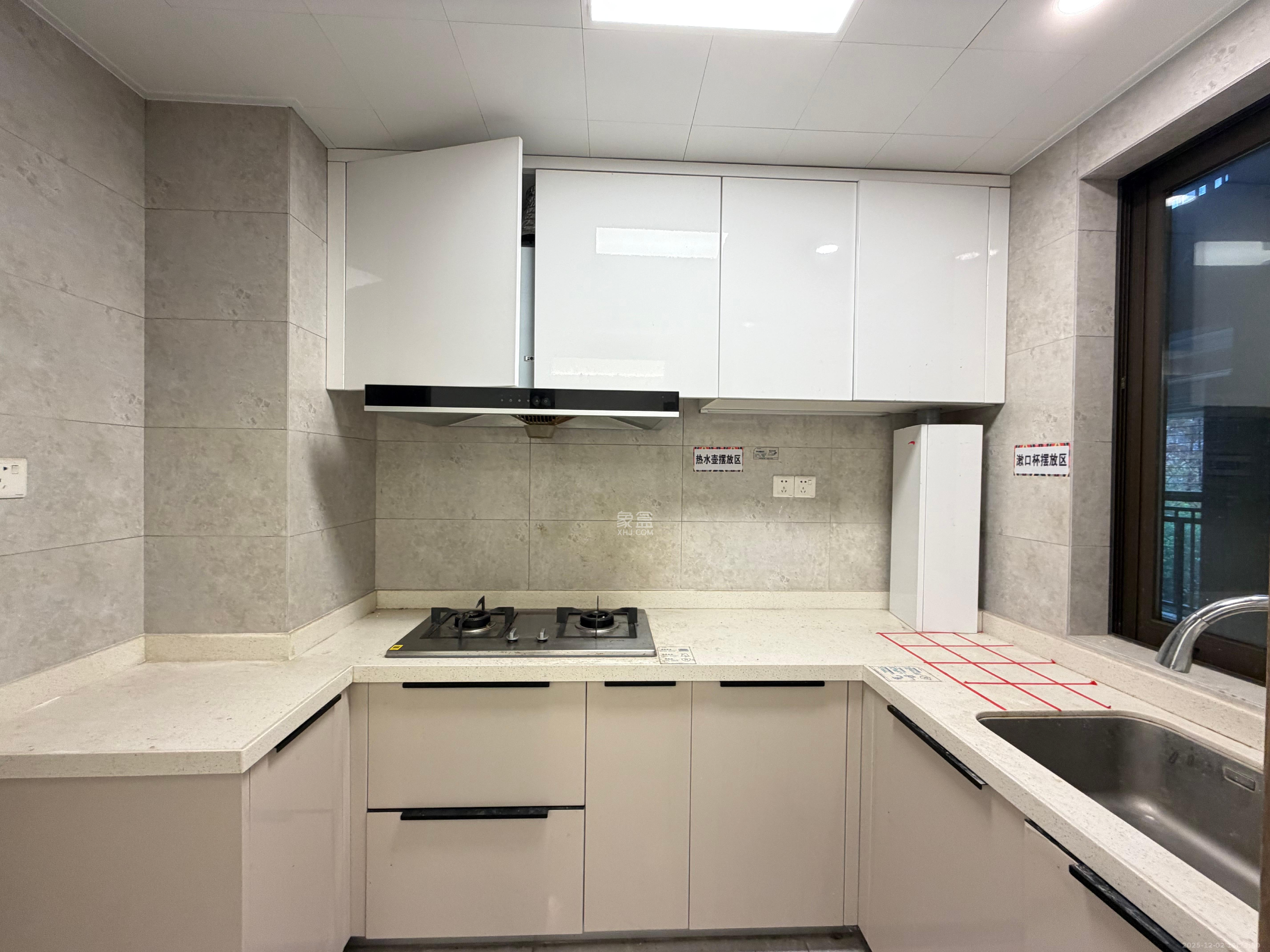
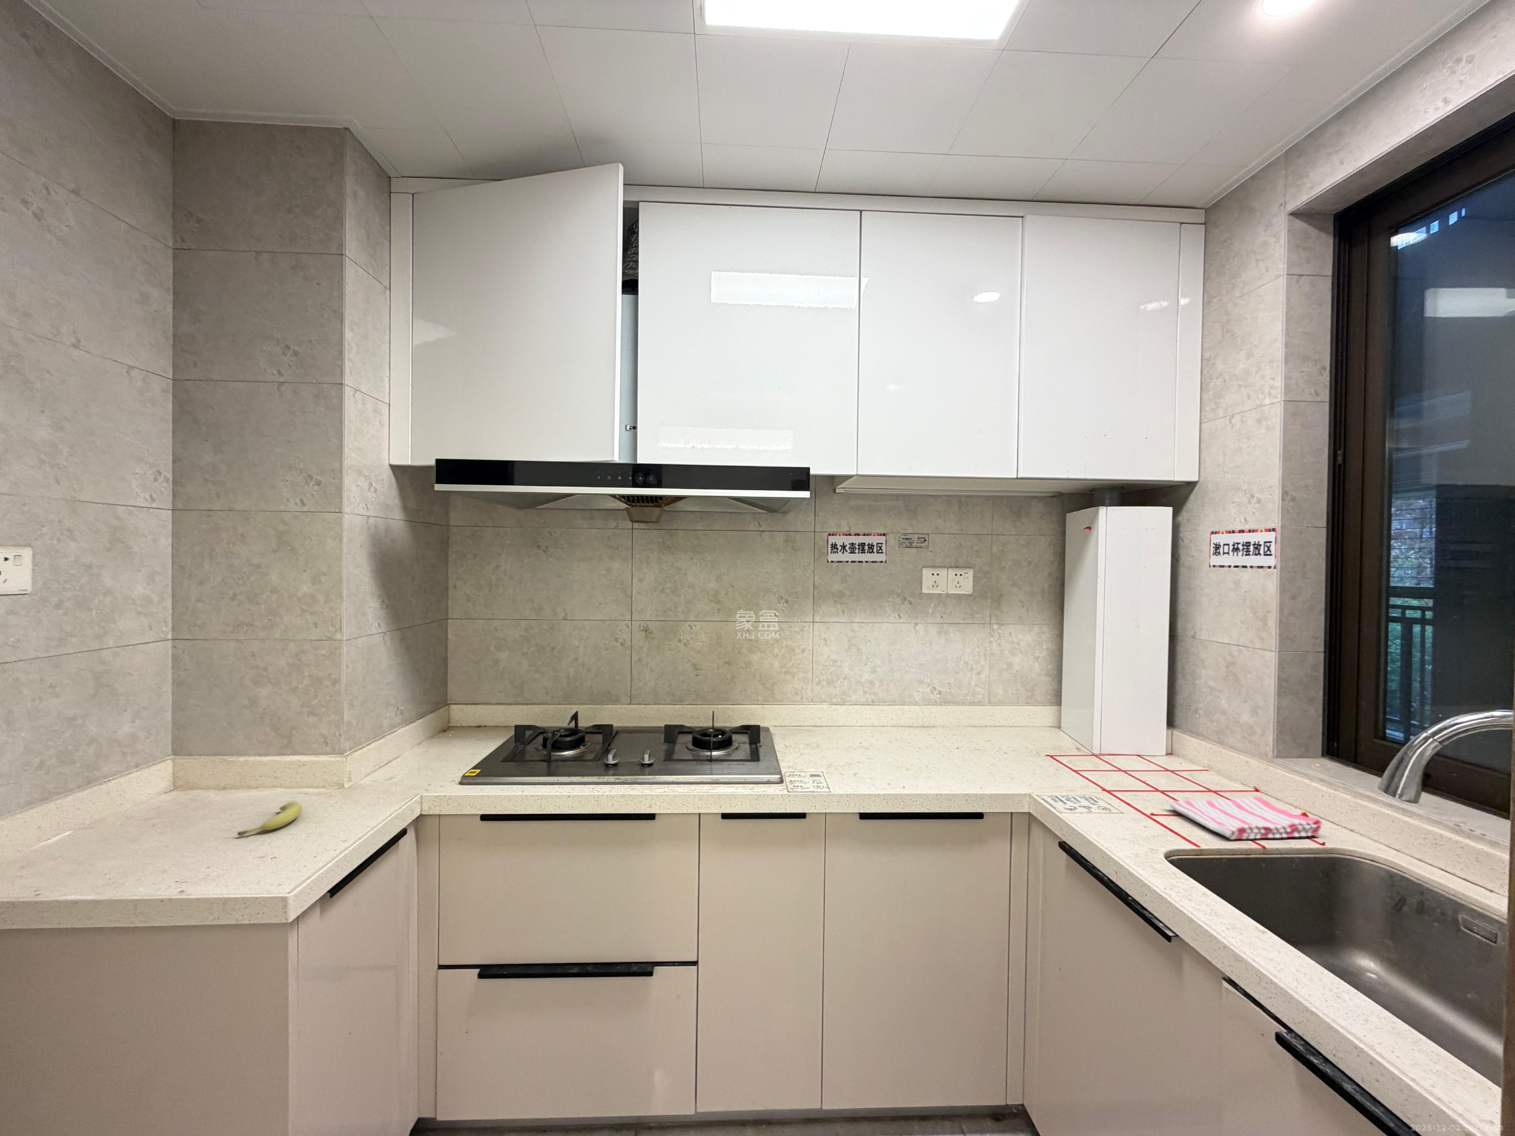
+ fruit (278, 816)
+ dish towel (1242, 815)
